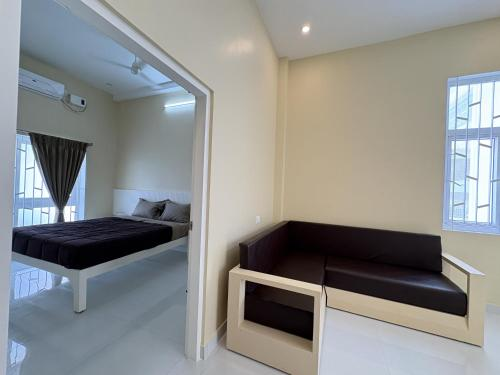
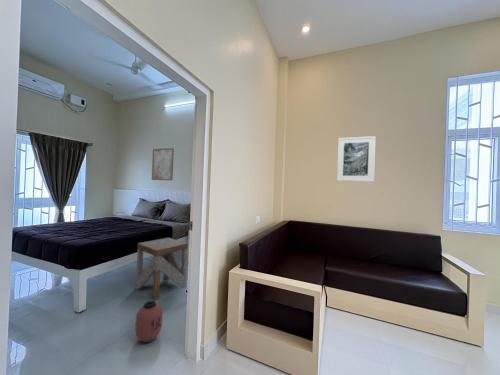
+ wall art (162, 164)
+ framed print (355, 159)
+ side table (162, 265)
+ lantern (149, 321)
